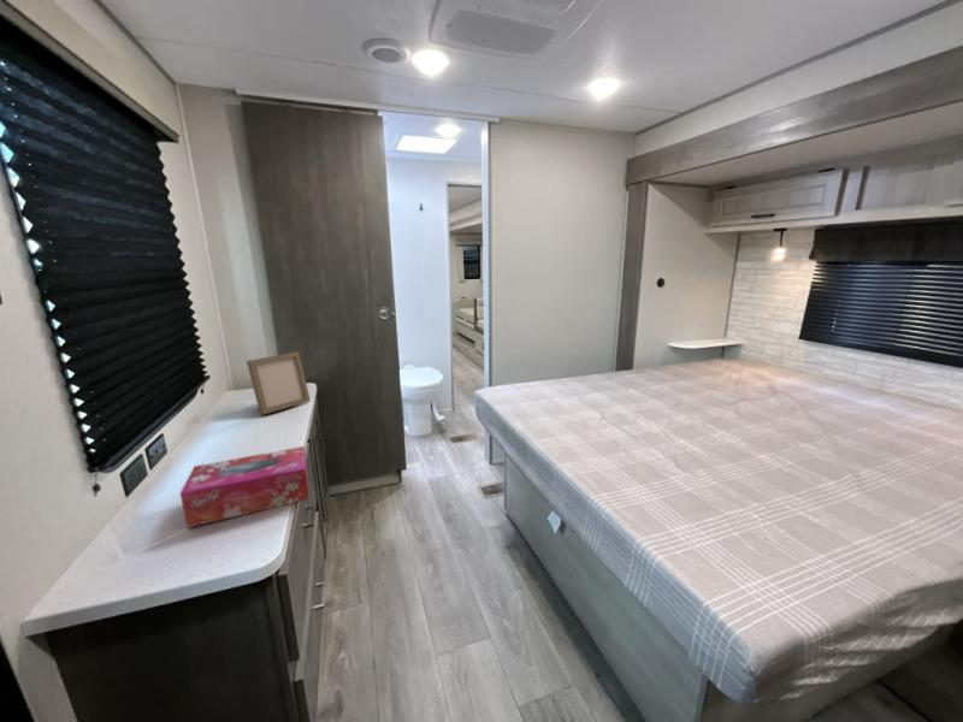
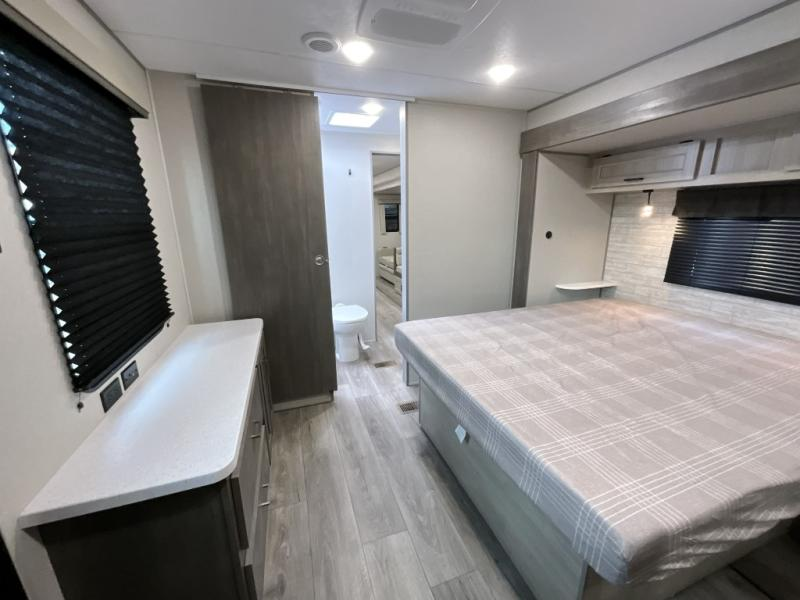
- tissue box (252, 483)
- photo frame (277, 380)
